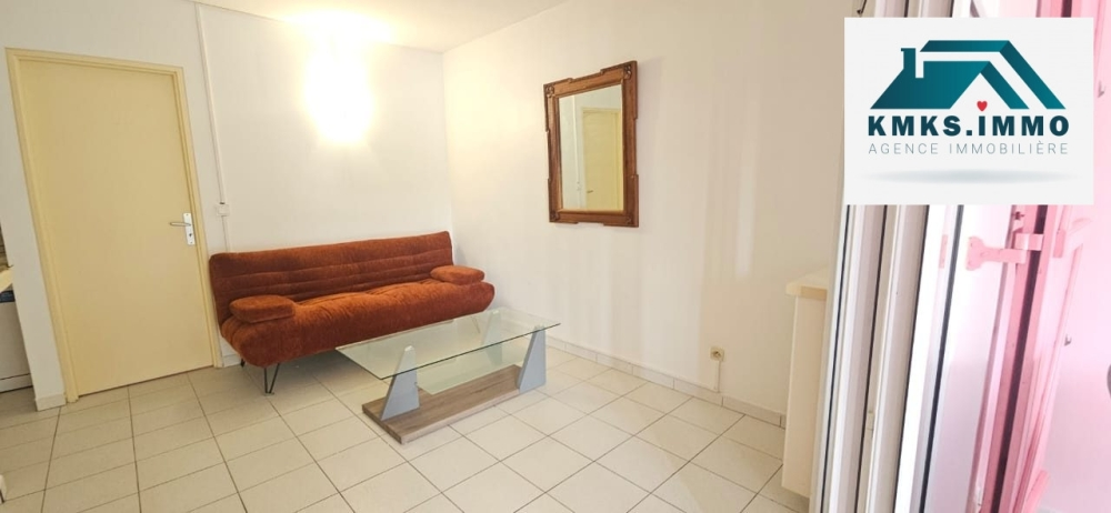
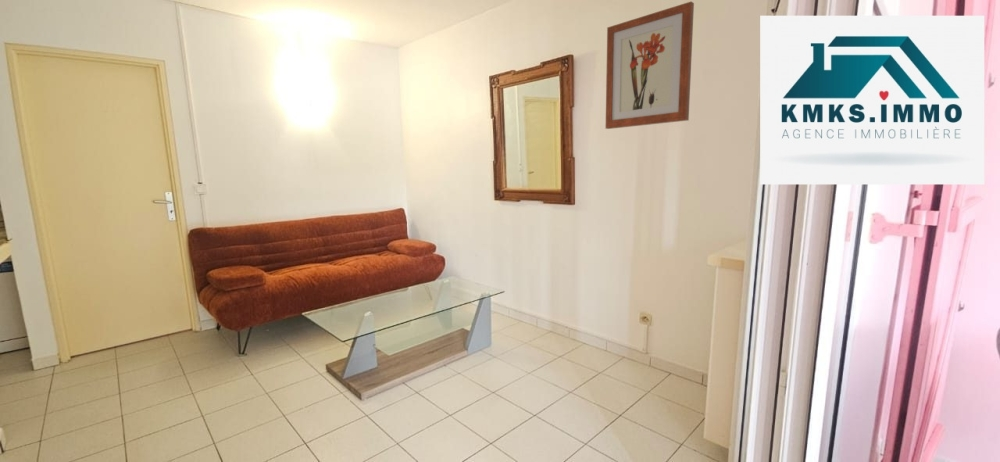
+ wall art (645, 71)
